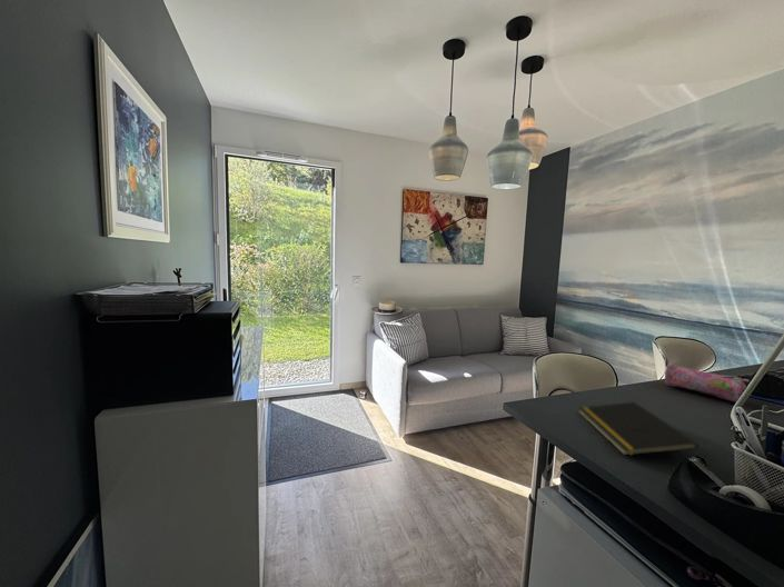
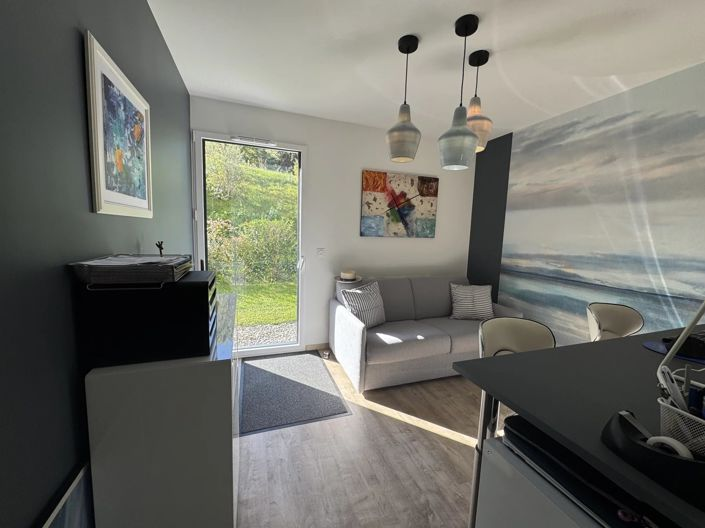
- notepad (629, 425)
- pencil case (703, 381)
